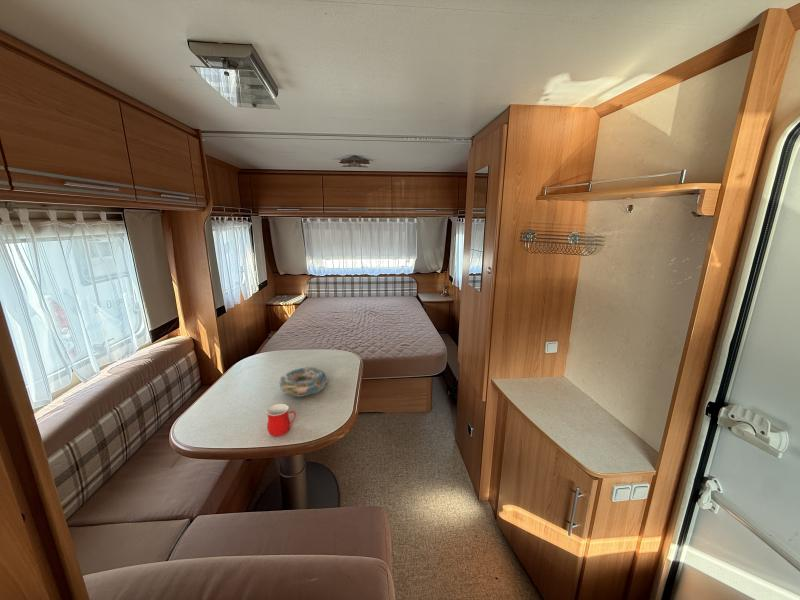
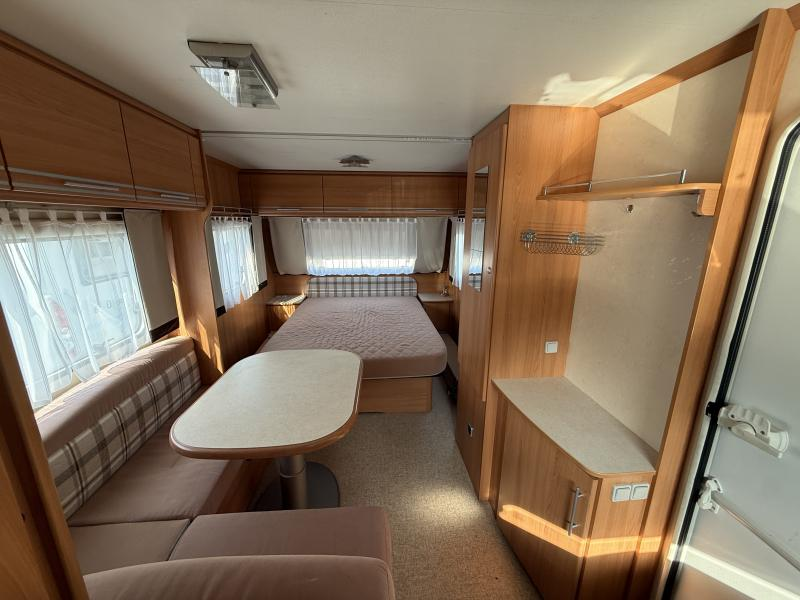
- decorative bowl (304, 381)
- mug (281, 420)
